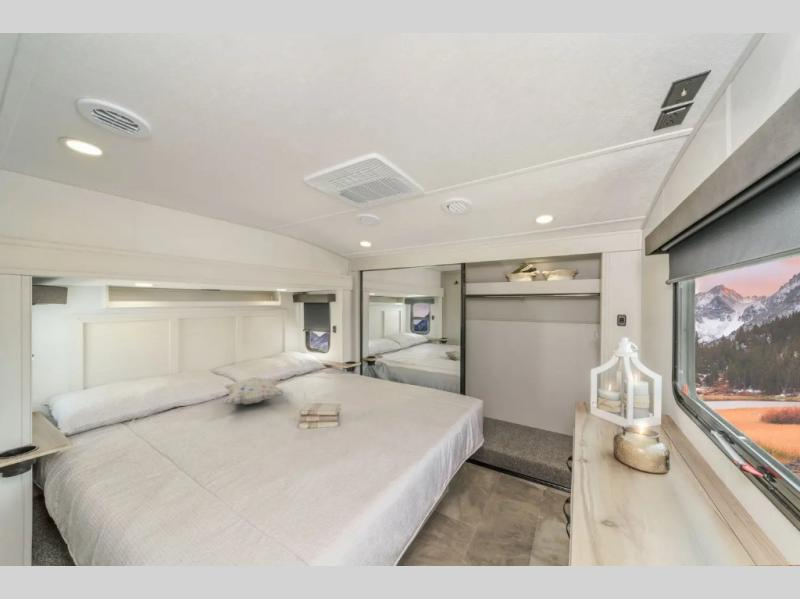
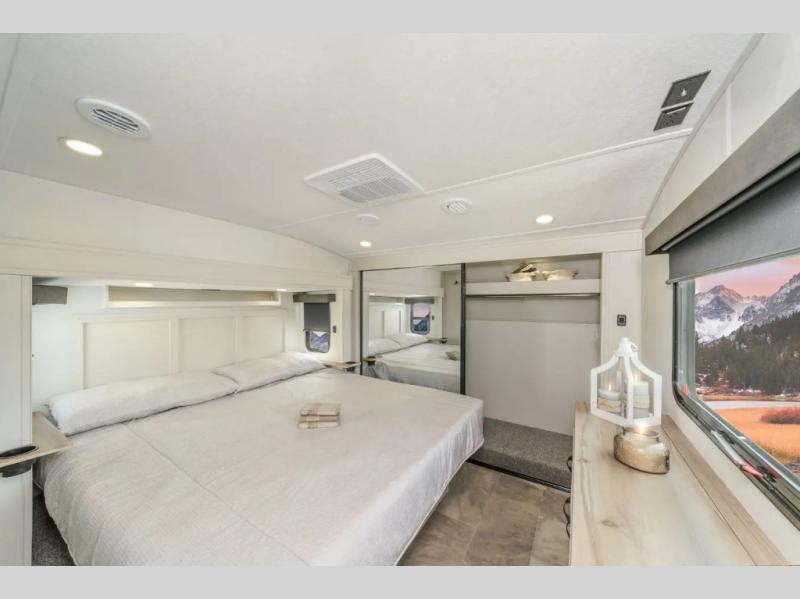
- decorative pillow (253, 389)
